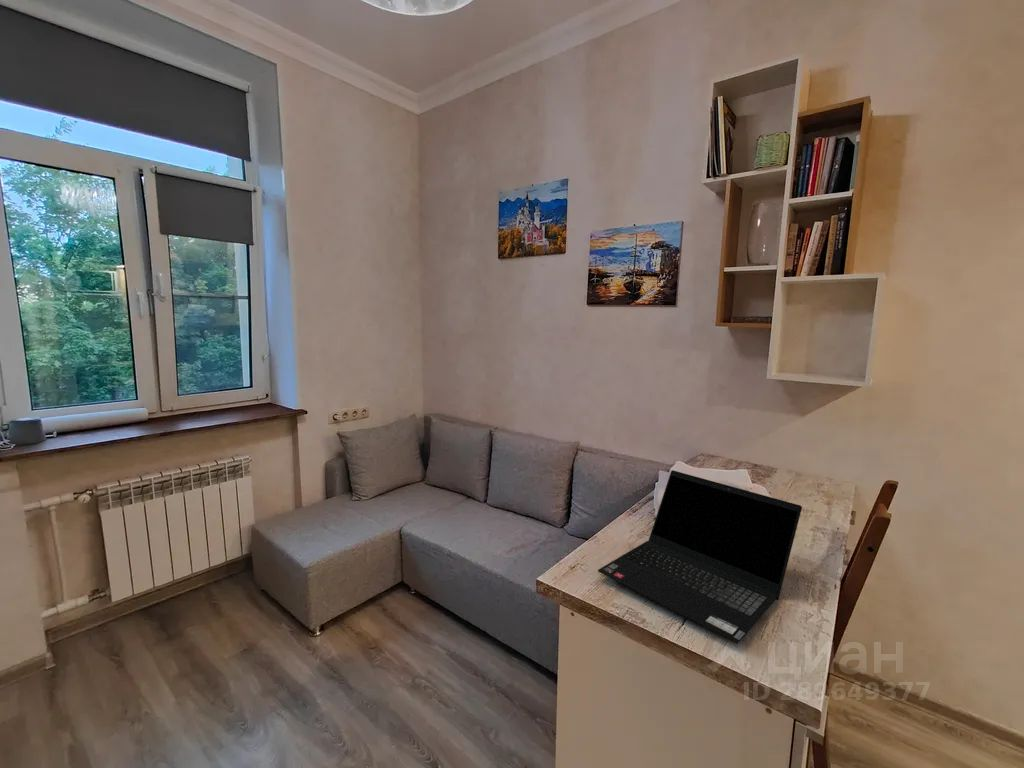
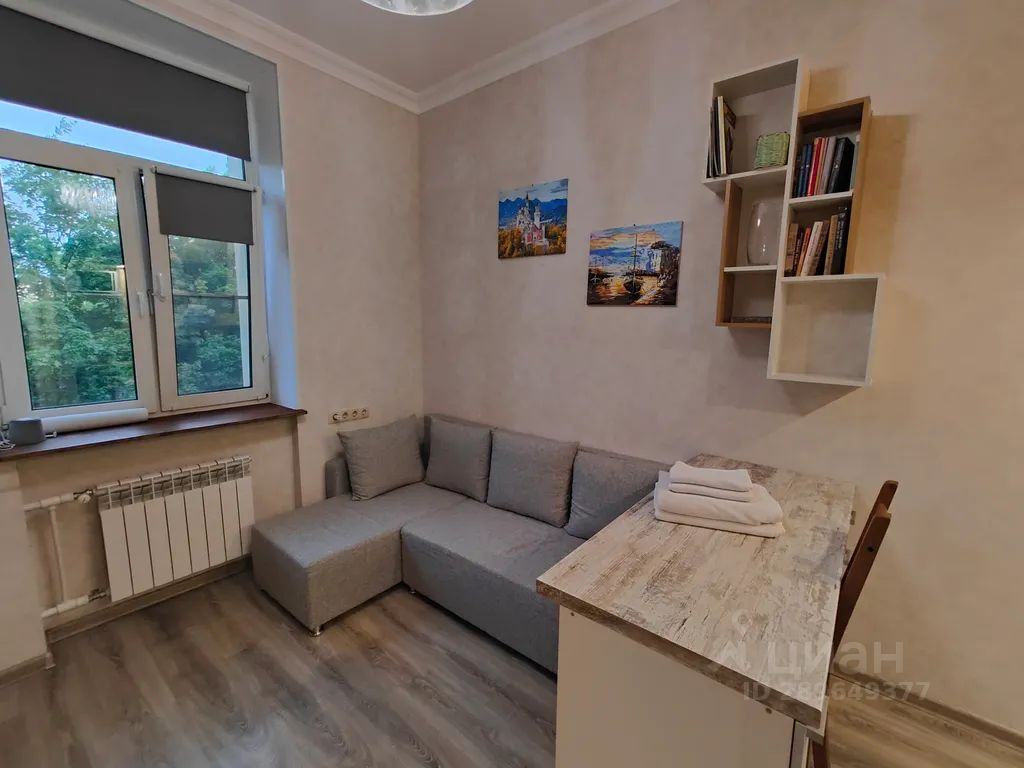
- laptop computer (697, 541)
